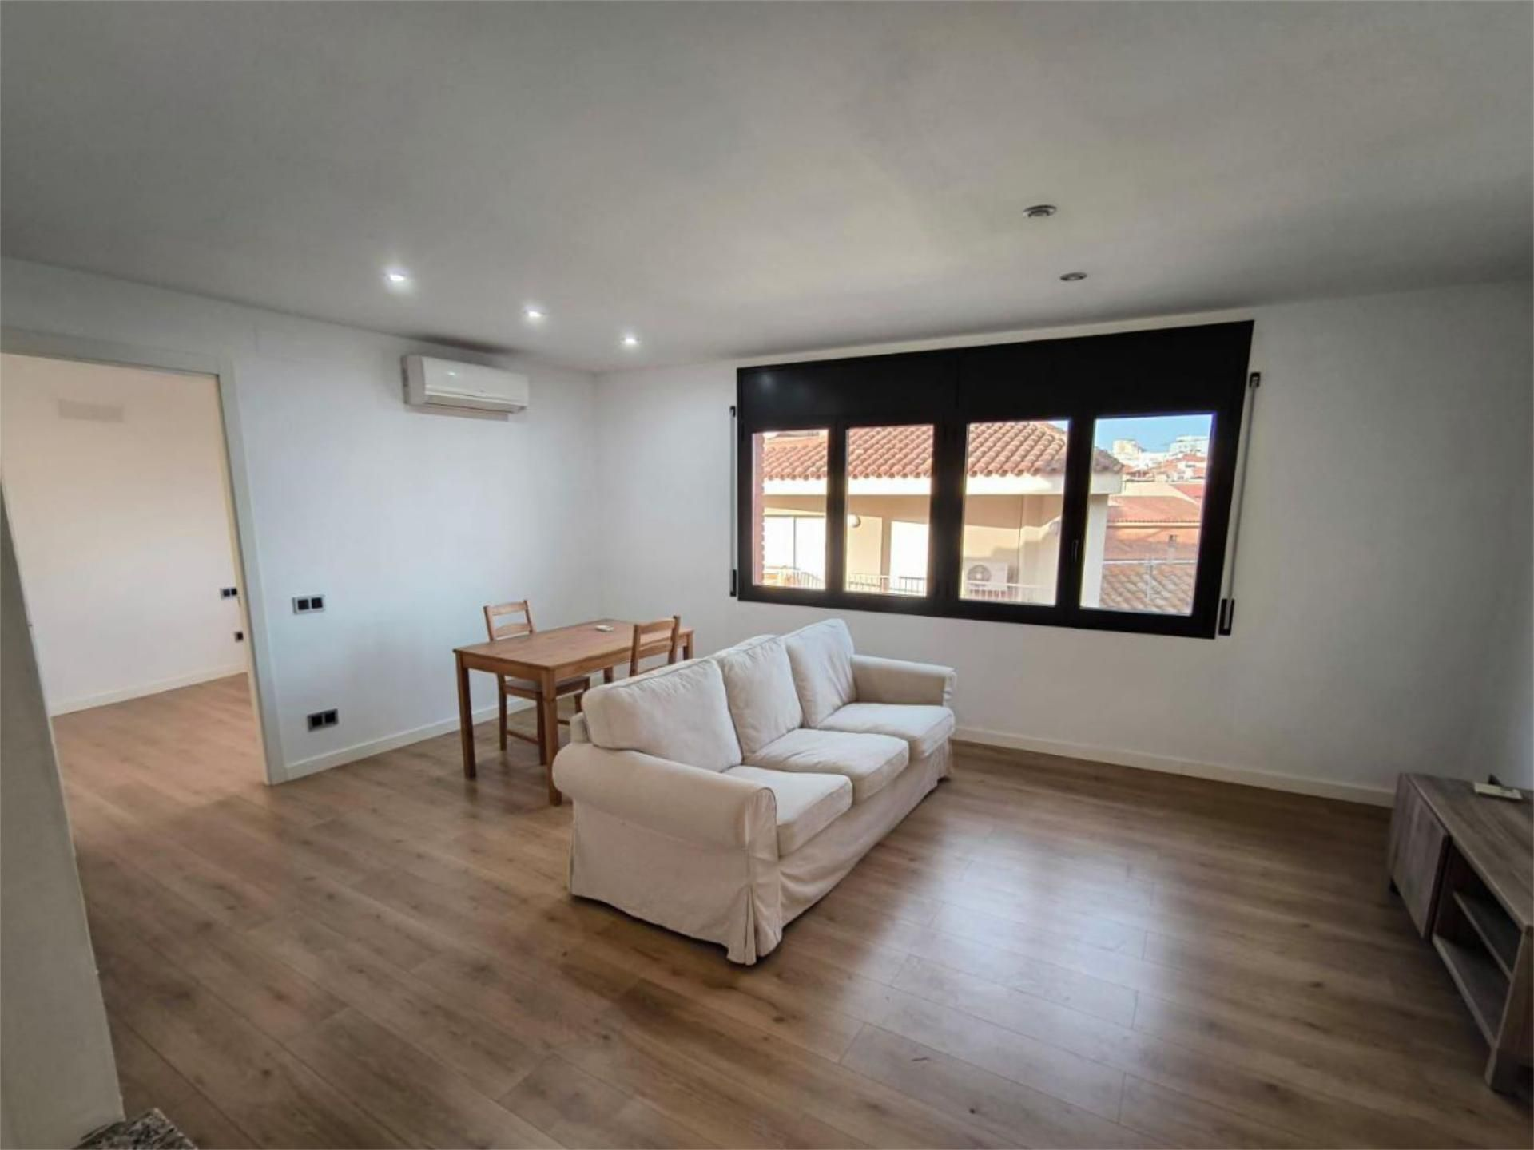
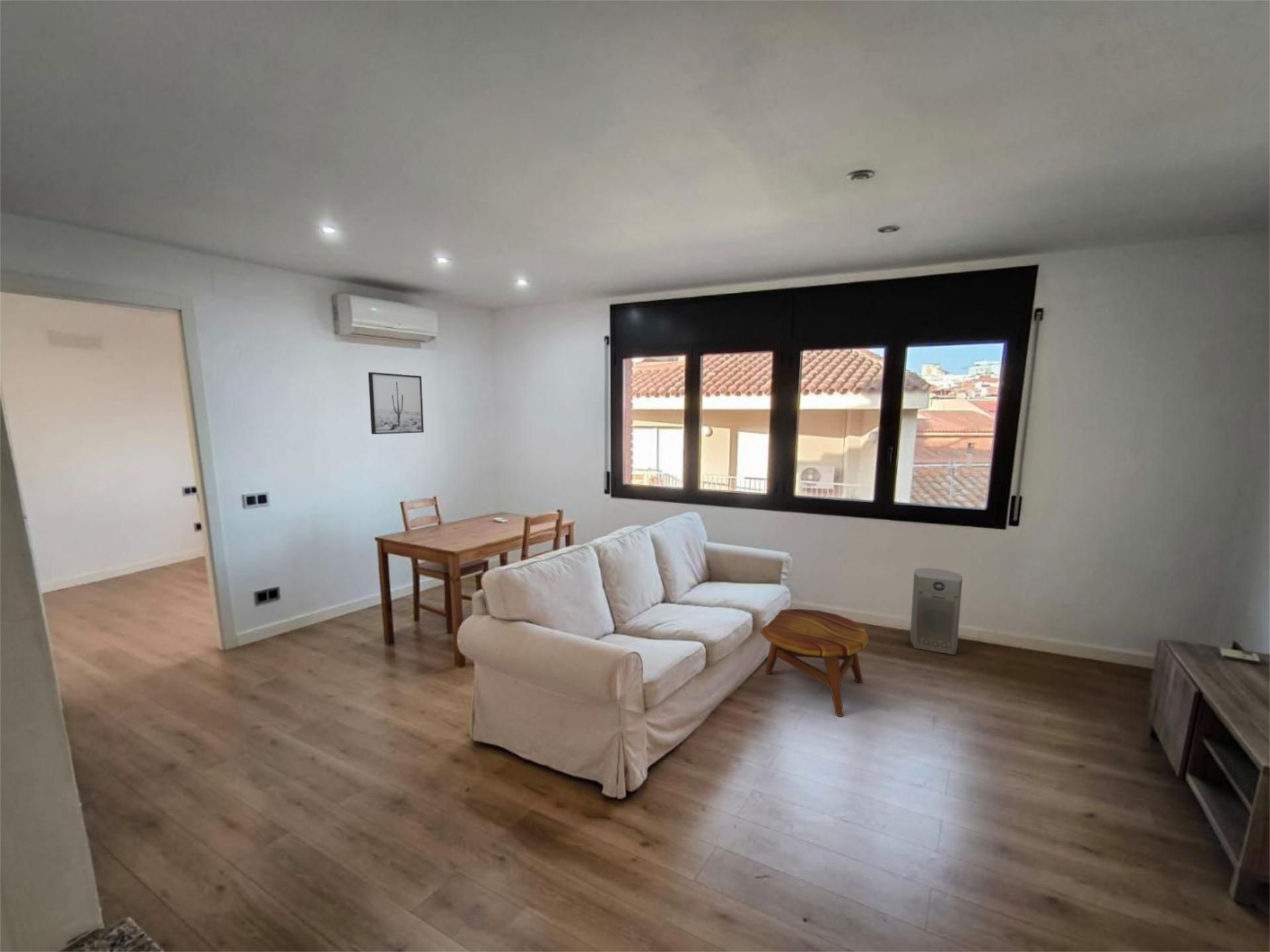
+ wall art (397, 404)
+ side table (811, 656)
+ fan (935, 608)
